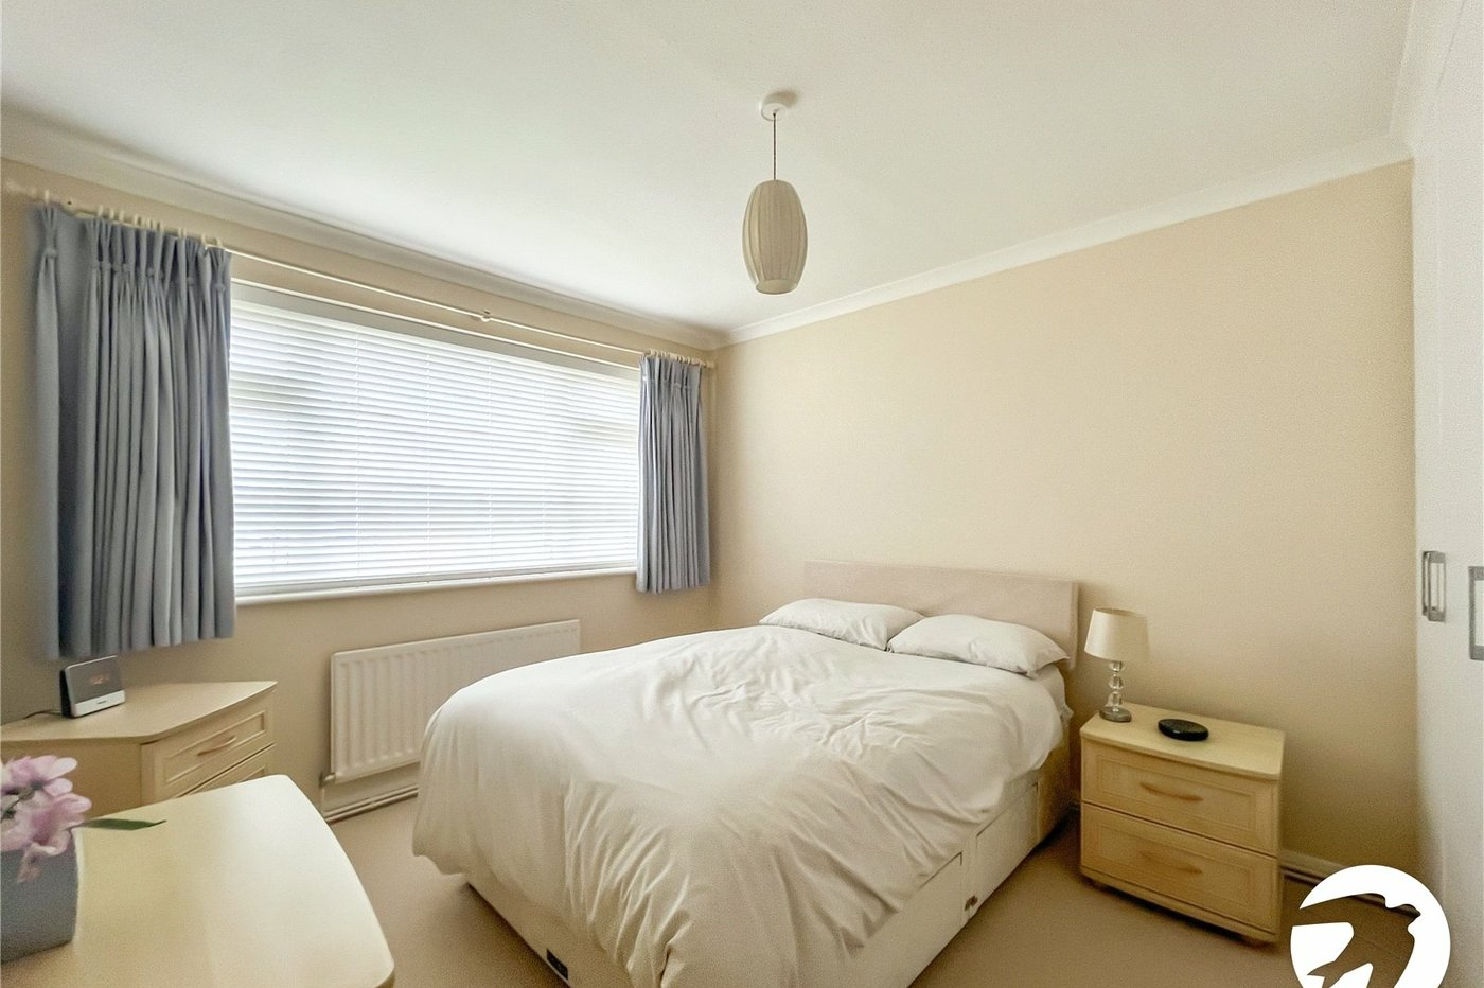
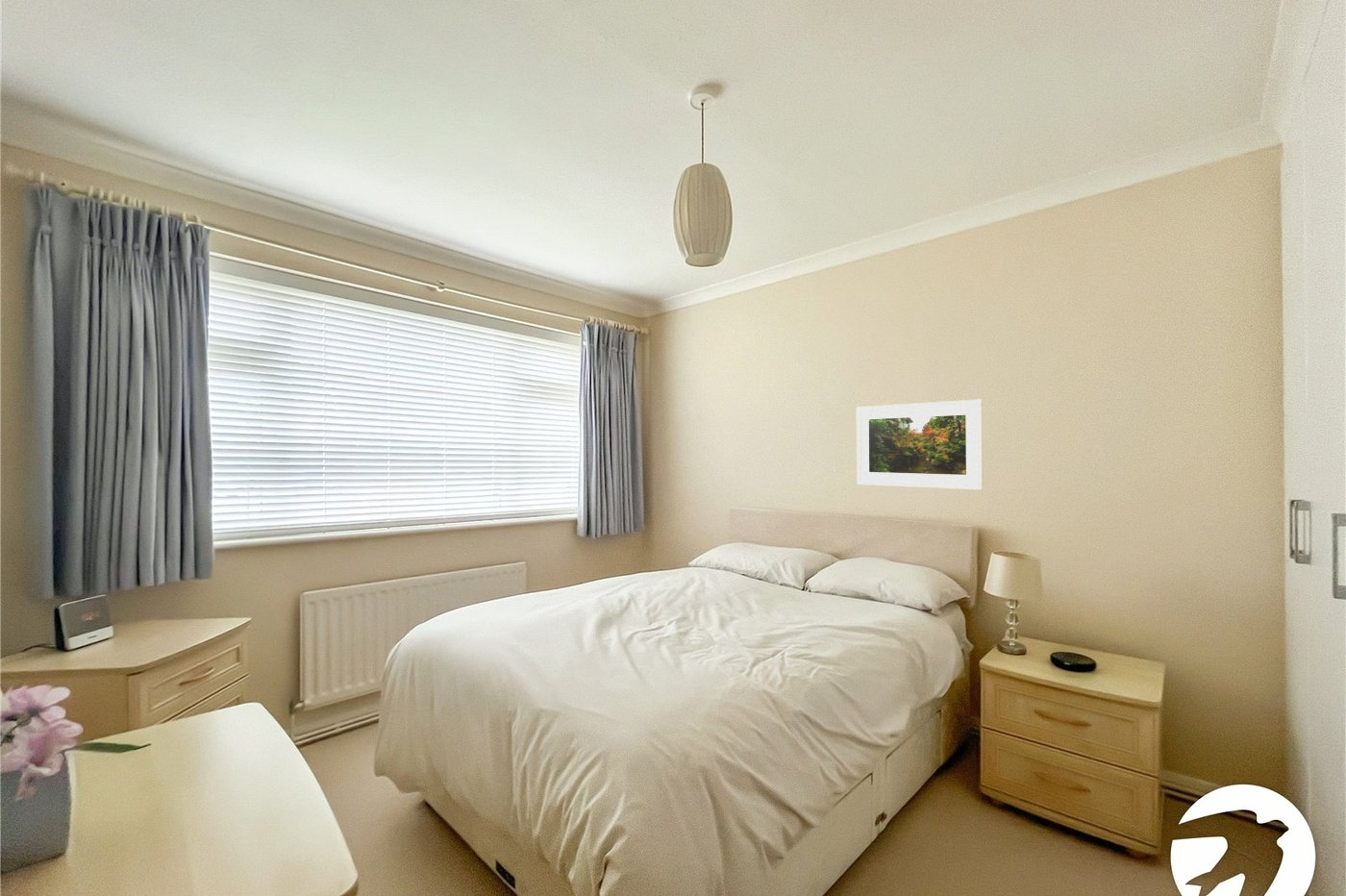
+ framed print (914, 445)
